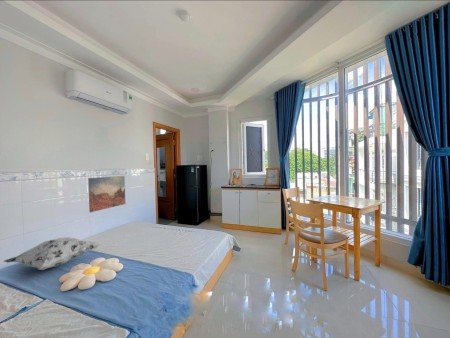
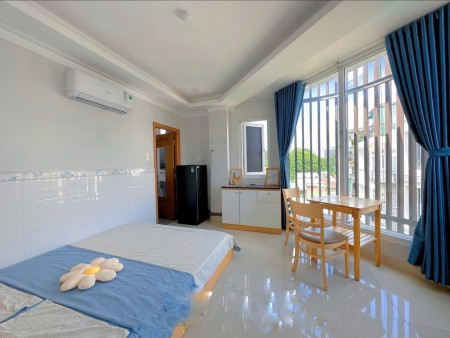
- wall art (108, 192)
- decorative pillow (56, 252)
